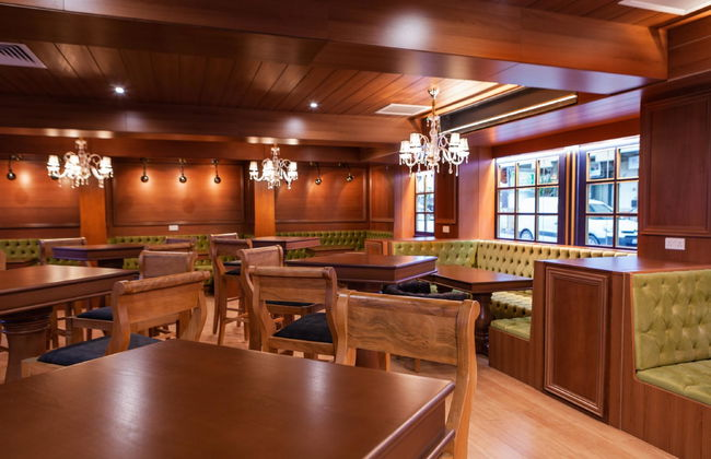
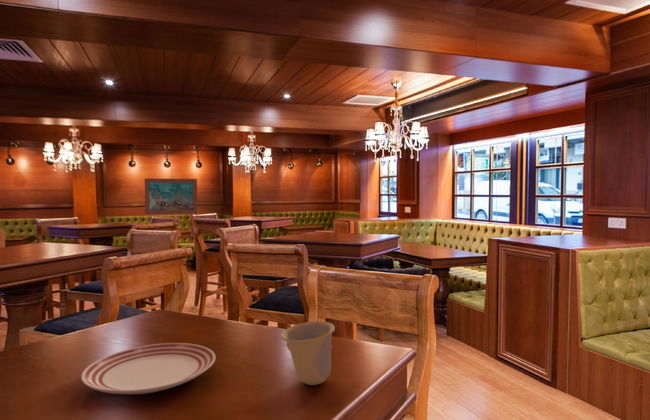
+ dinner plate (152, 368)
+ cup (308, 354)
+ wall art (171, 196)
